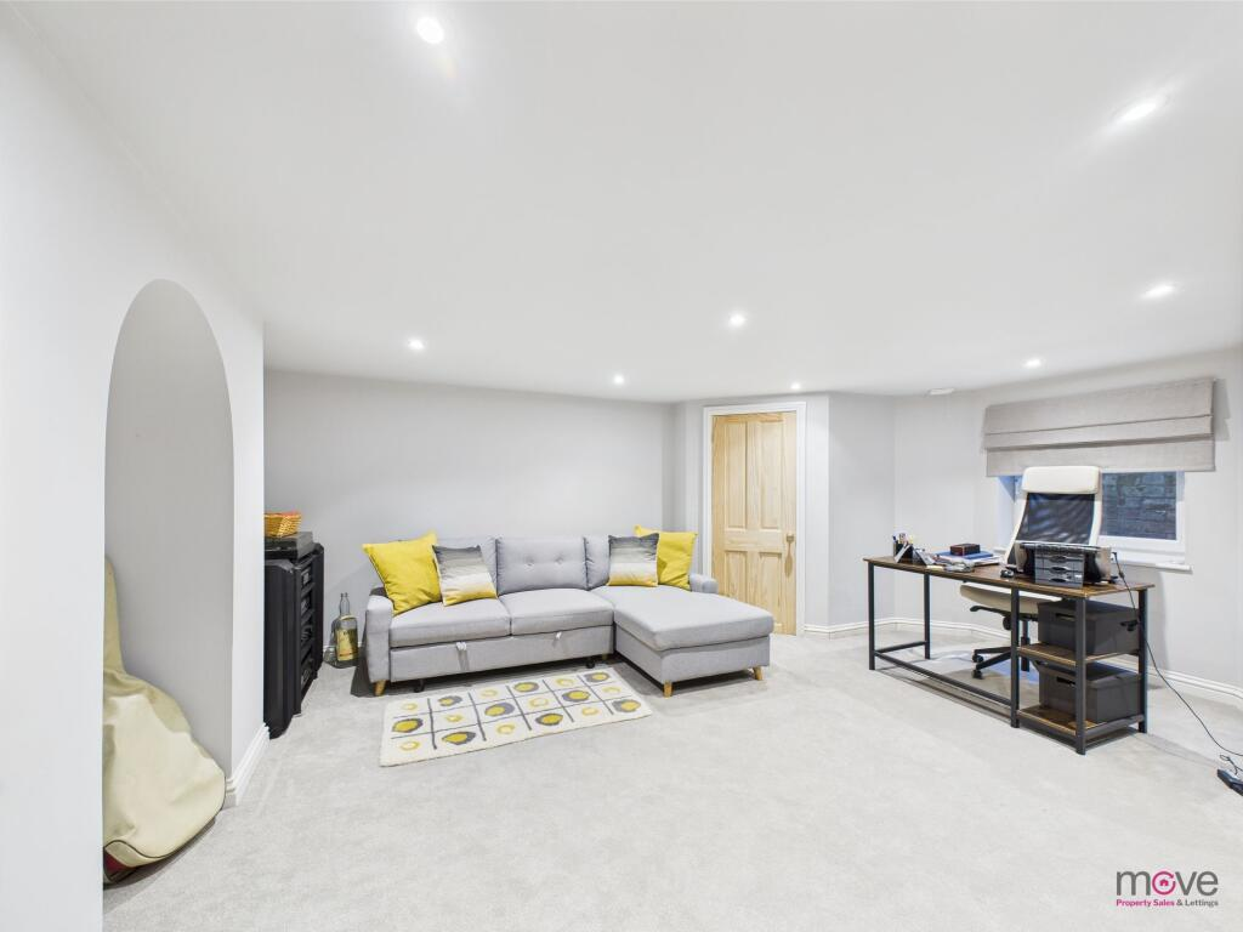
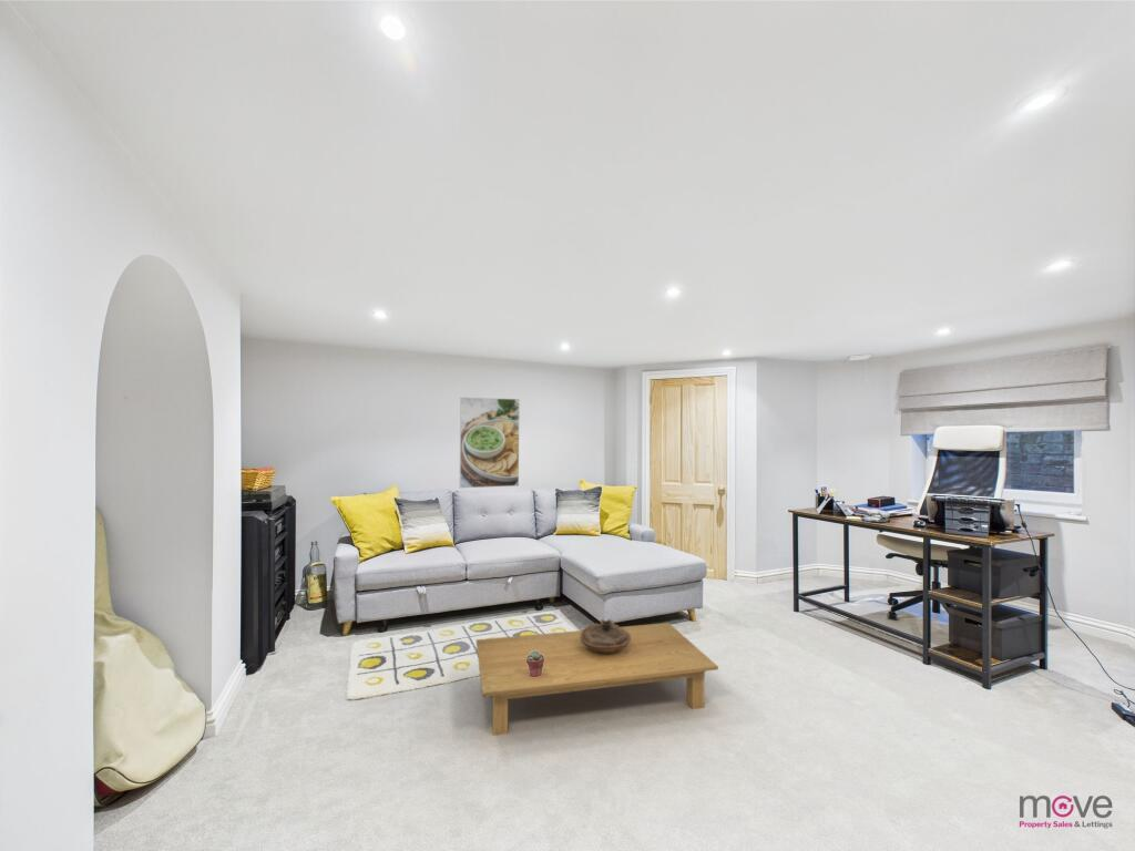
+ potted succulent (534, 662)
+ coffee table (590, 674)
+ decorative bowl (605, 633)
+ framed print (490, 442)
